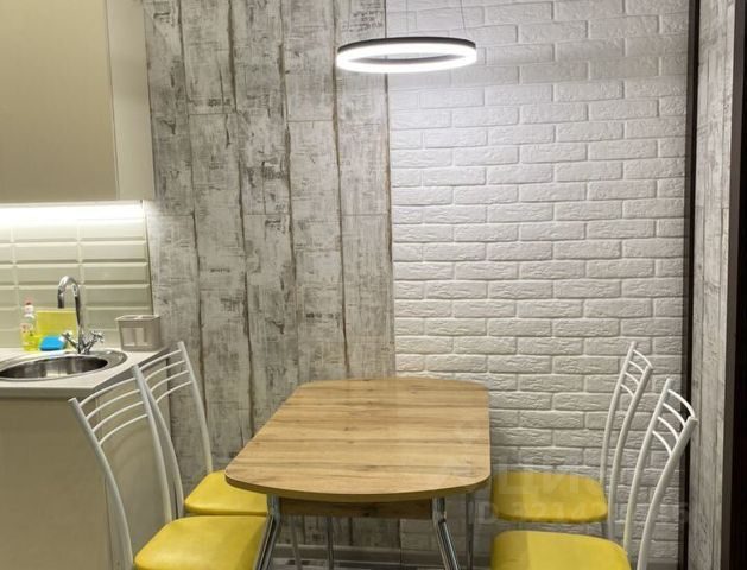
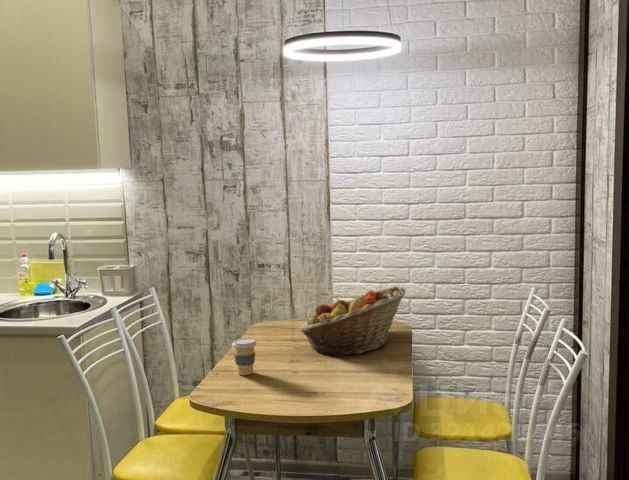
+ coffee cup (244, 357)
+ fruit basket (353, 317)
